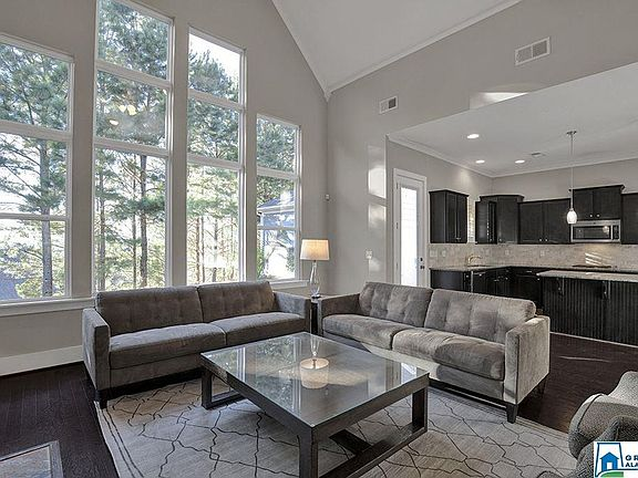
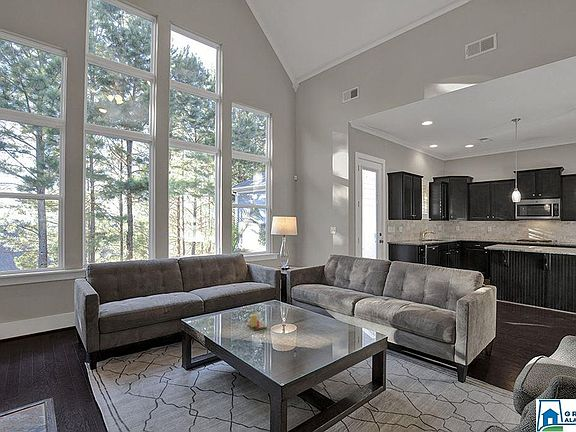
+ candle (256, 320)
